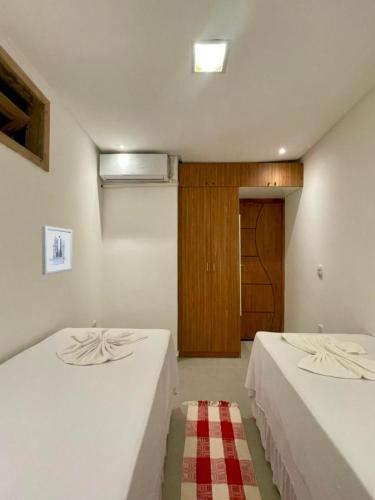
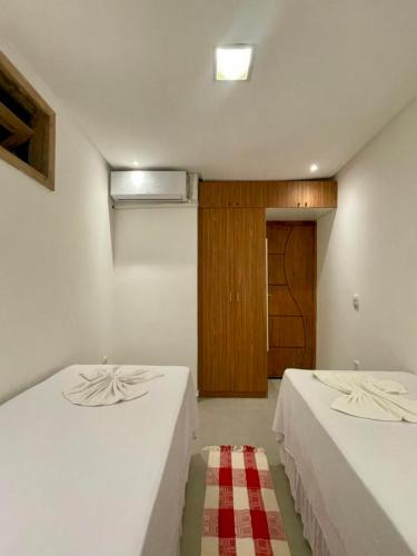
- wall art (58, 250)
